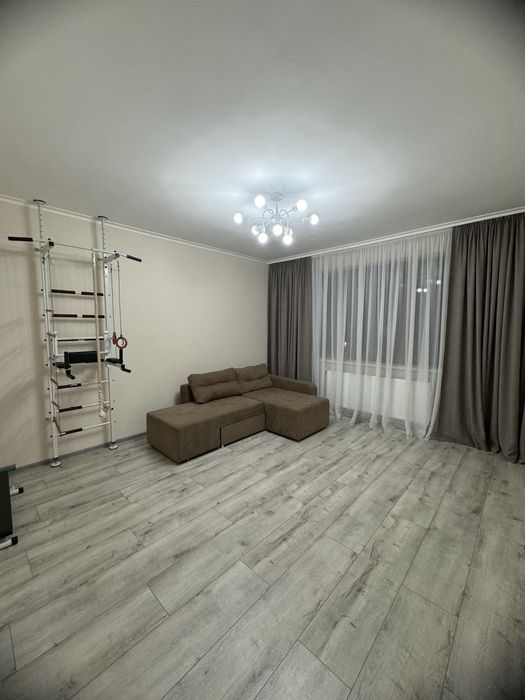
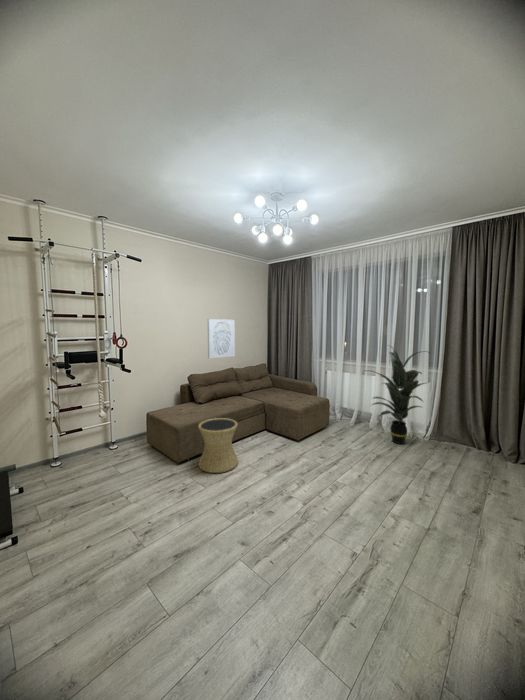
+ wall art (221, 338)
+ indoor plant (396, 393)
+ side table (218, 443)
